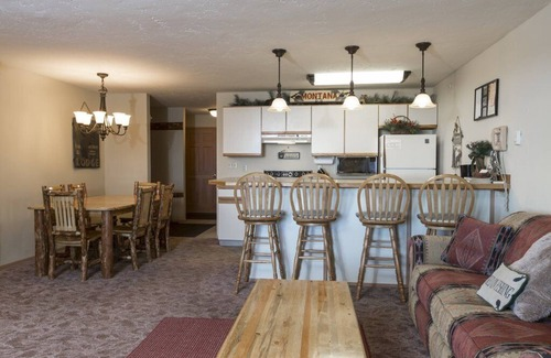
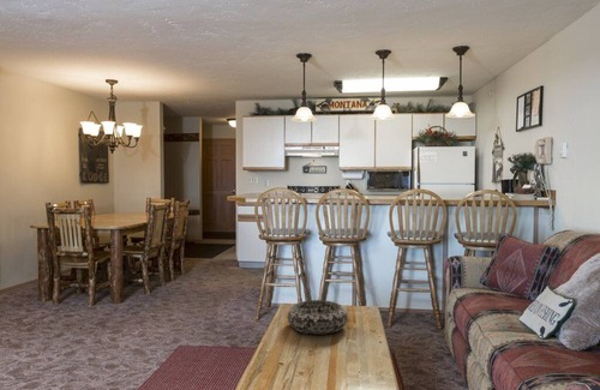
+ decorative bowl (317, 316)
